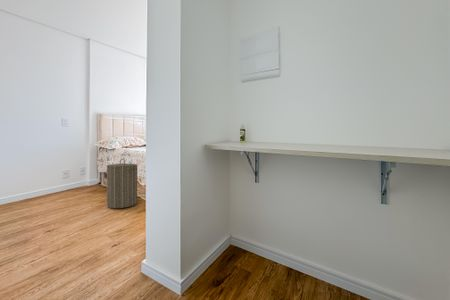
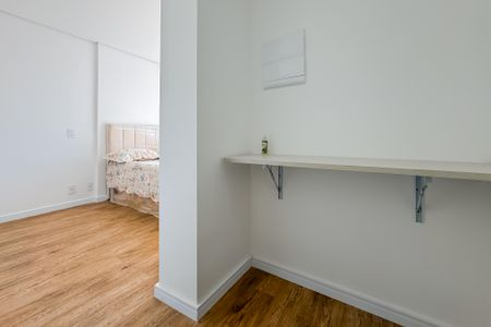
- laundry hamper (122, 181)
